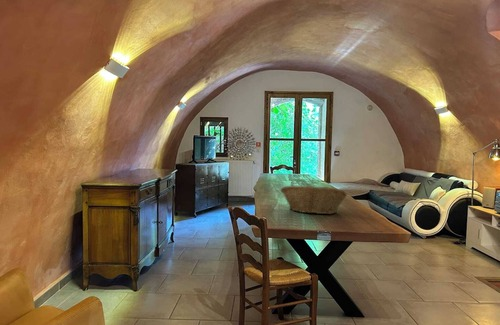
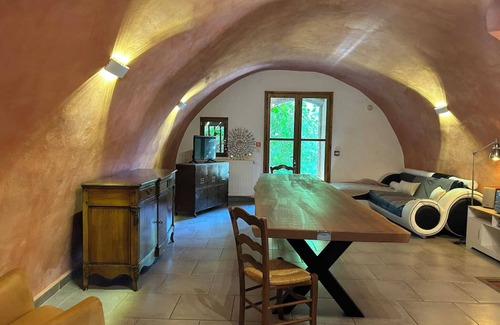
- fruit basket (312, 197)
